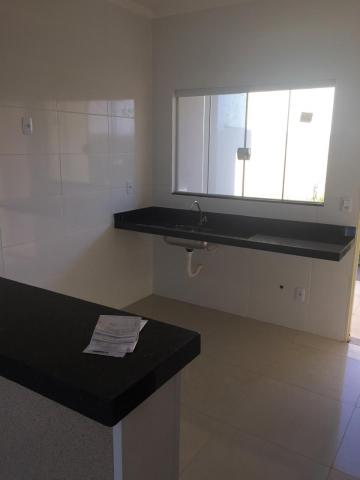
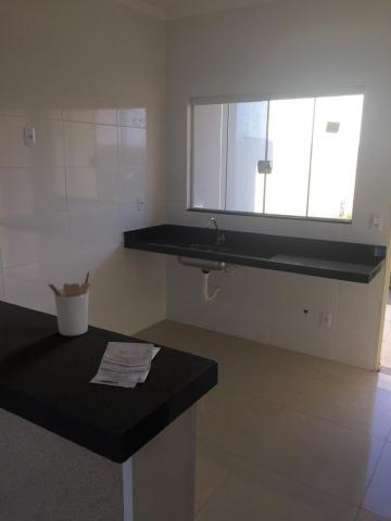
+ utensil holder (74, 304)
